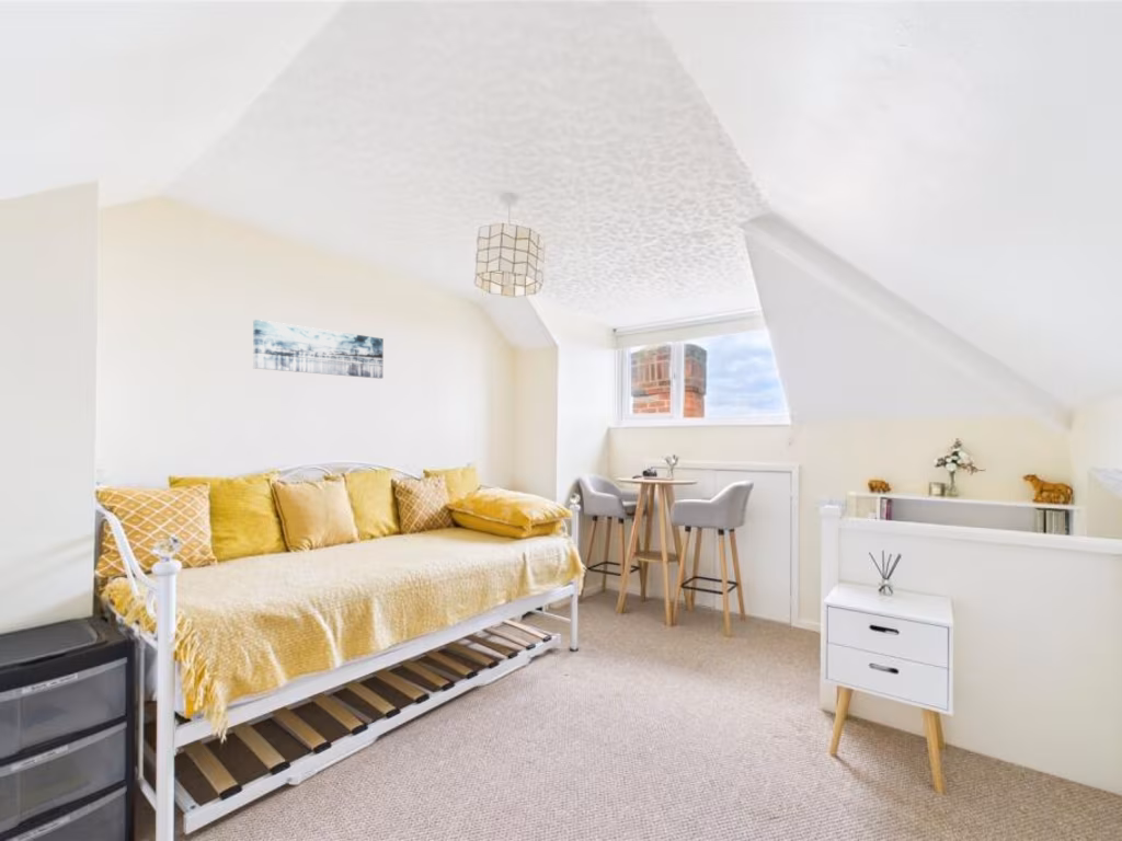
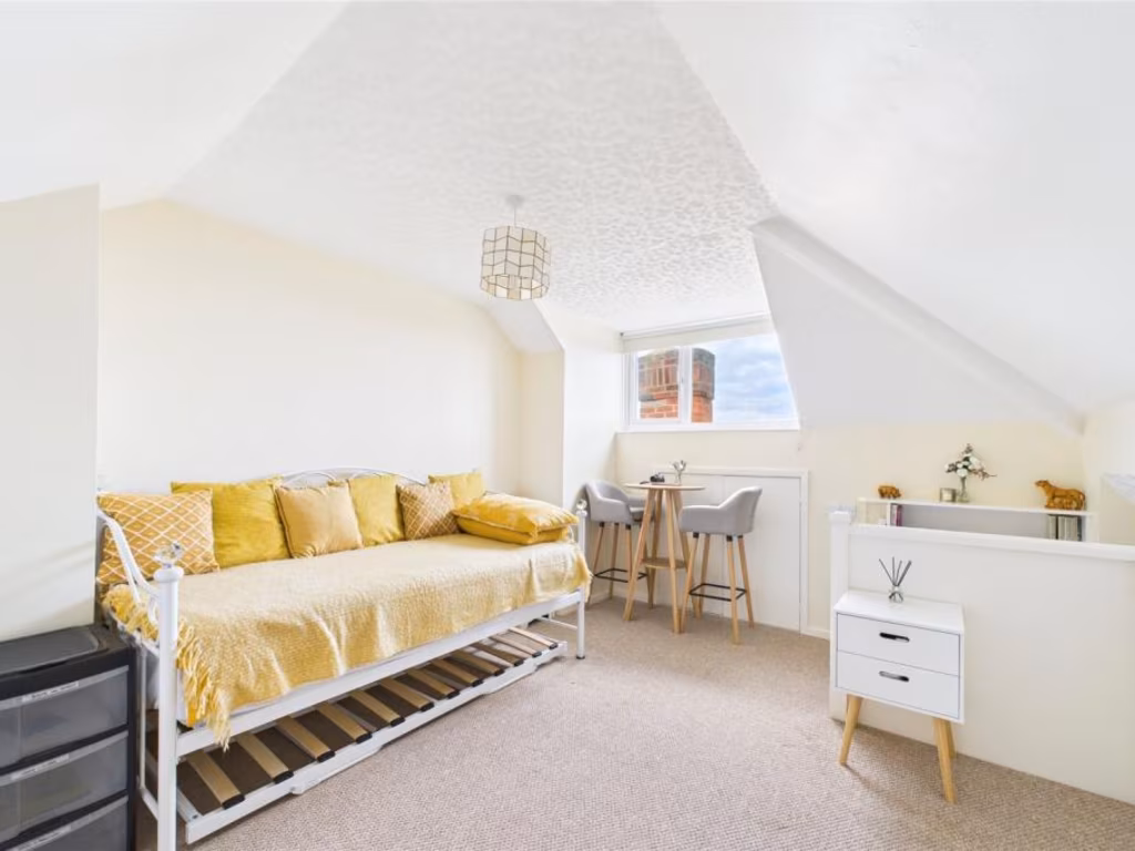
- wall art (324, 352)
